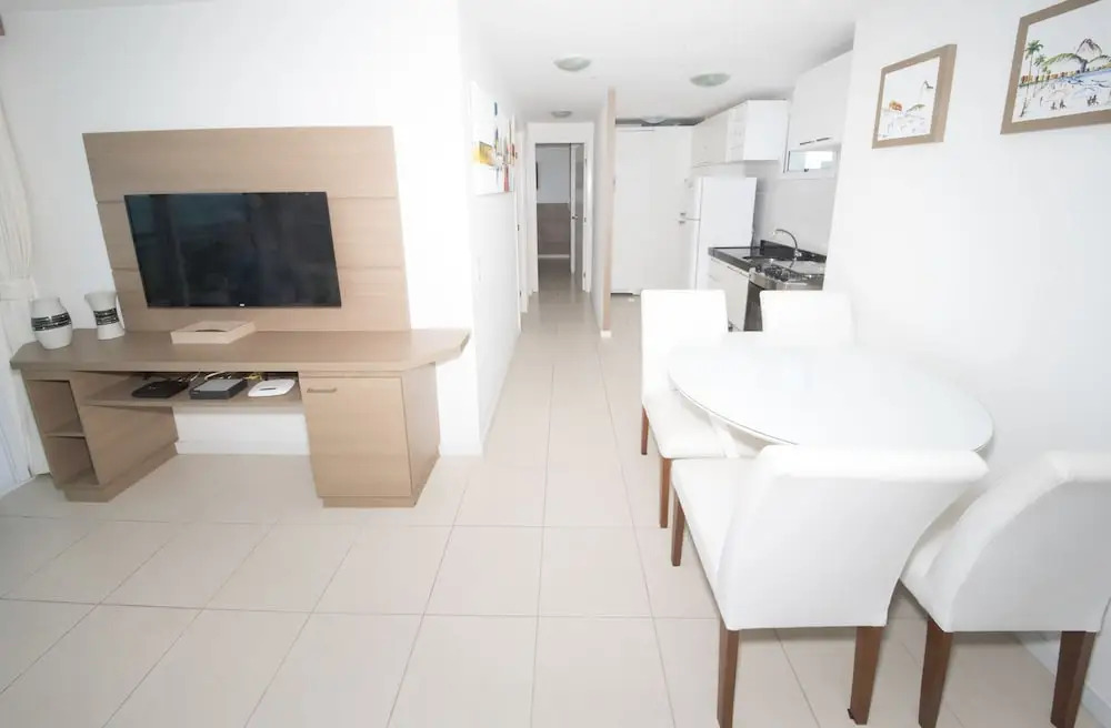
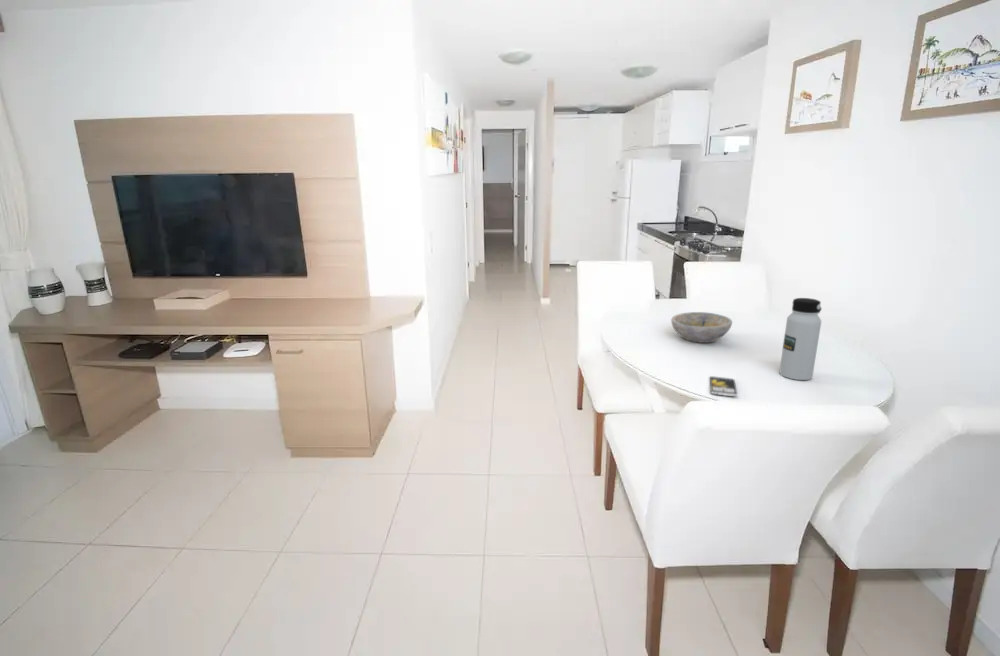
+ bowl (700, 328)
+ water bottle (801, 338)
+ smartphone (722, 385)
